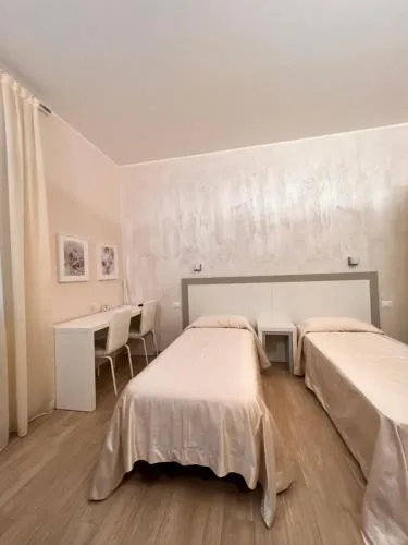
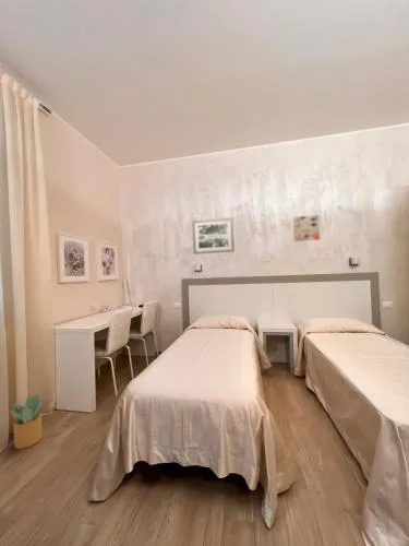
+ potted plant (25, 420)
+ wall art (213, 236)
+ wall art (305, 228)
